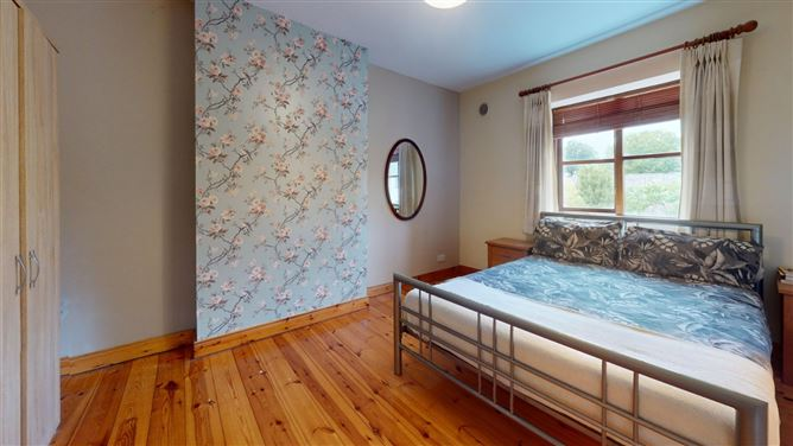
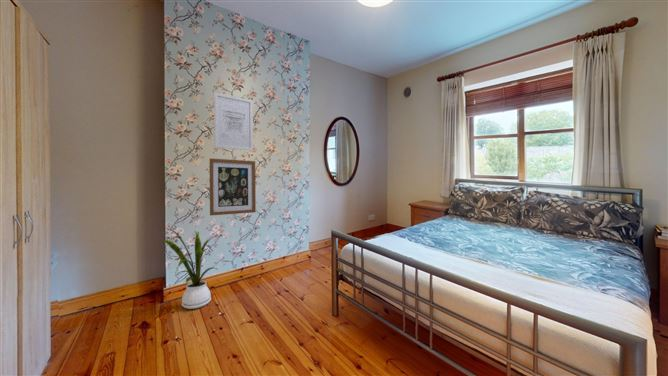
+ house plant (192, 264)
+ wall art (233, 186)
+ wall art (234, 122)
